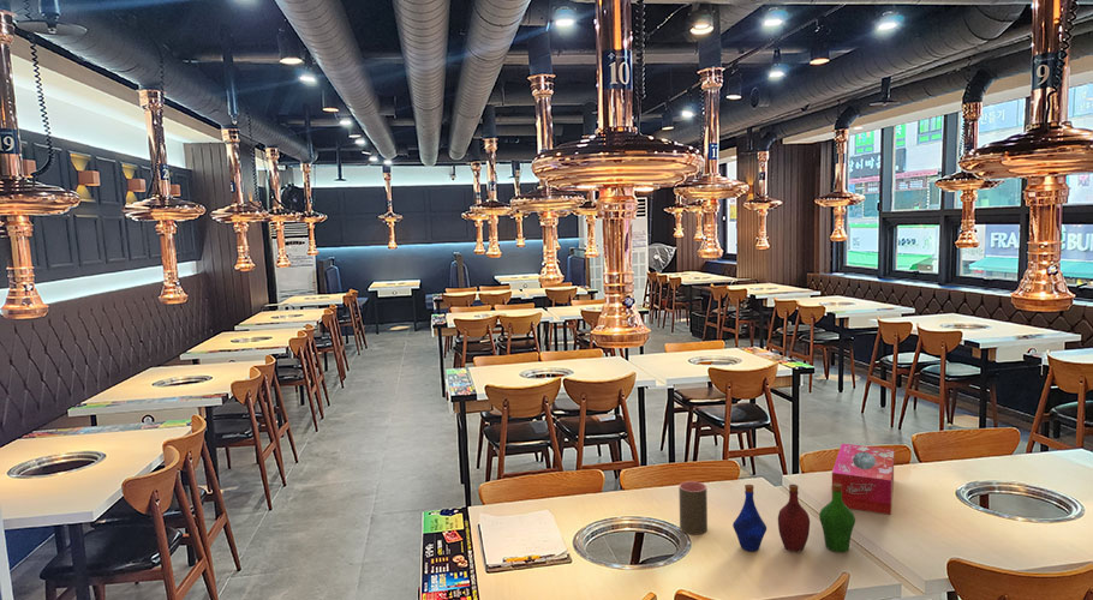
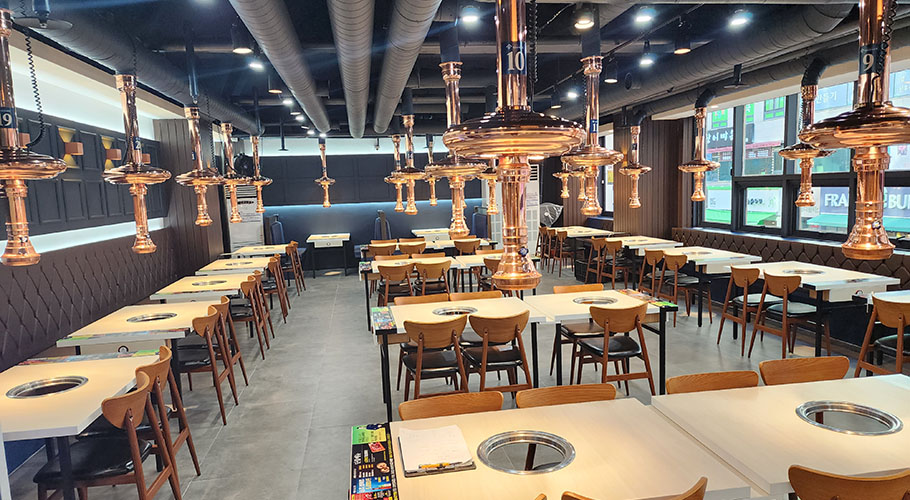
- cup (693, 506)
- tissue box (864, 475)
- bottle (793, 516)
